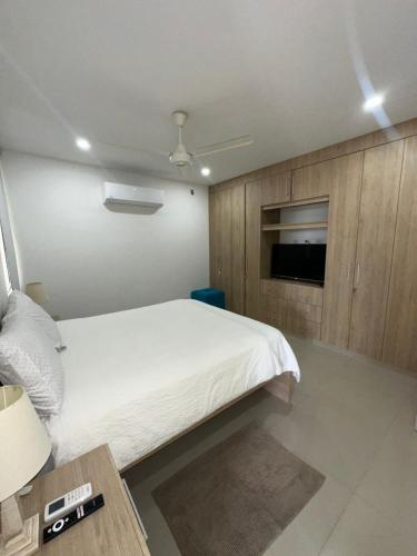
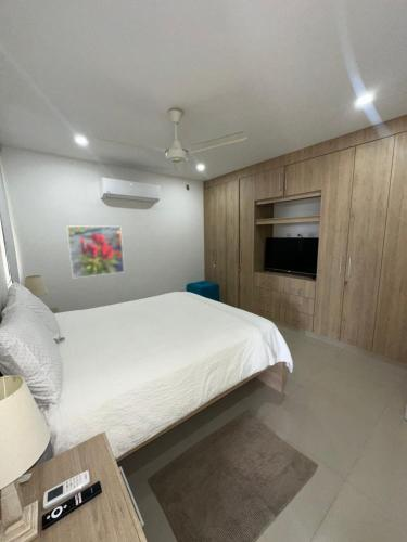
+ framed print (98, 250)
